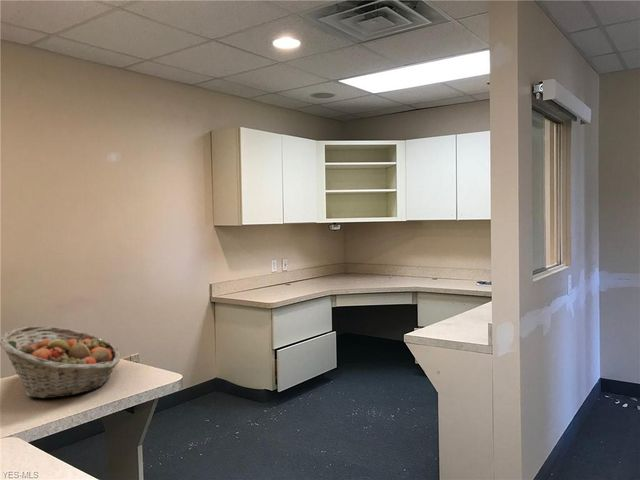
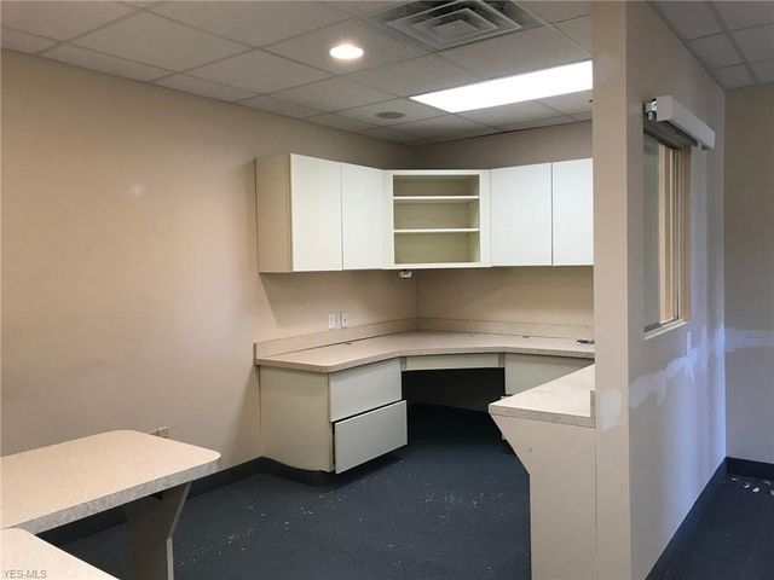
- fruit basket (63, 356)
